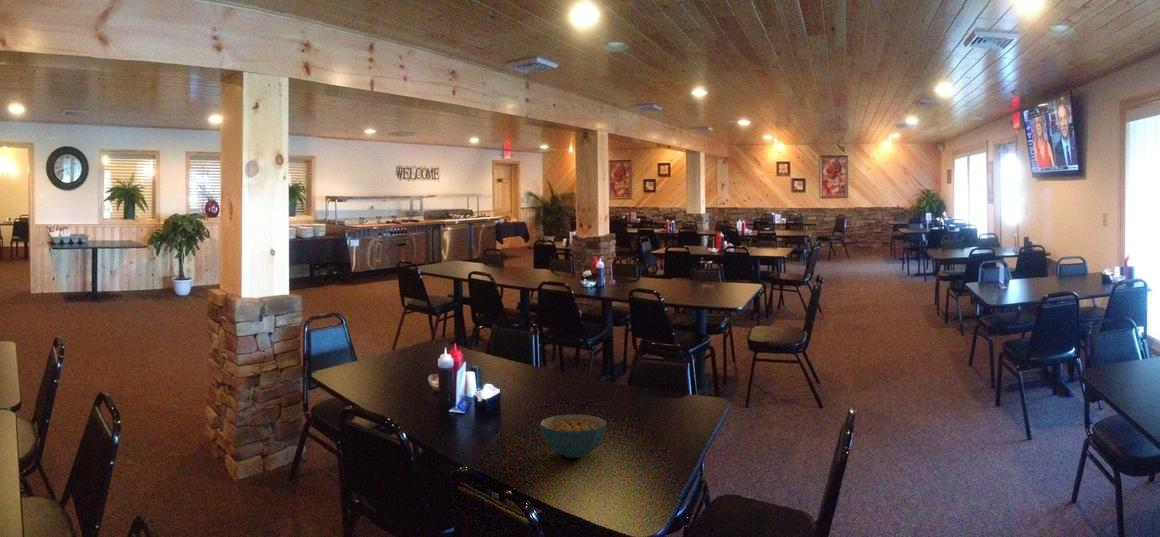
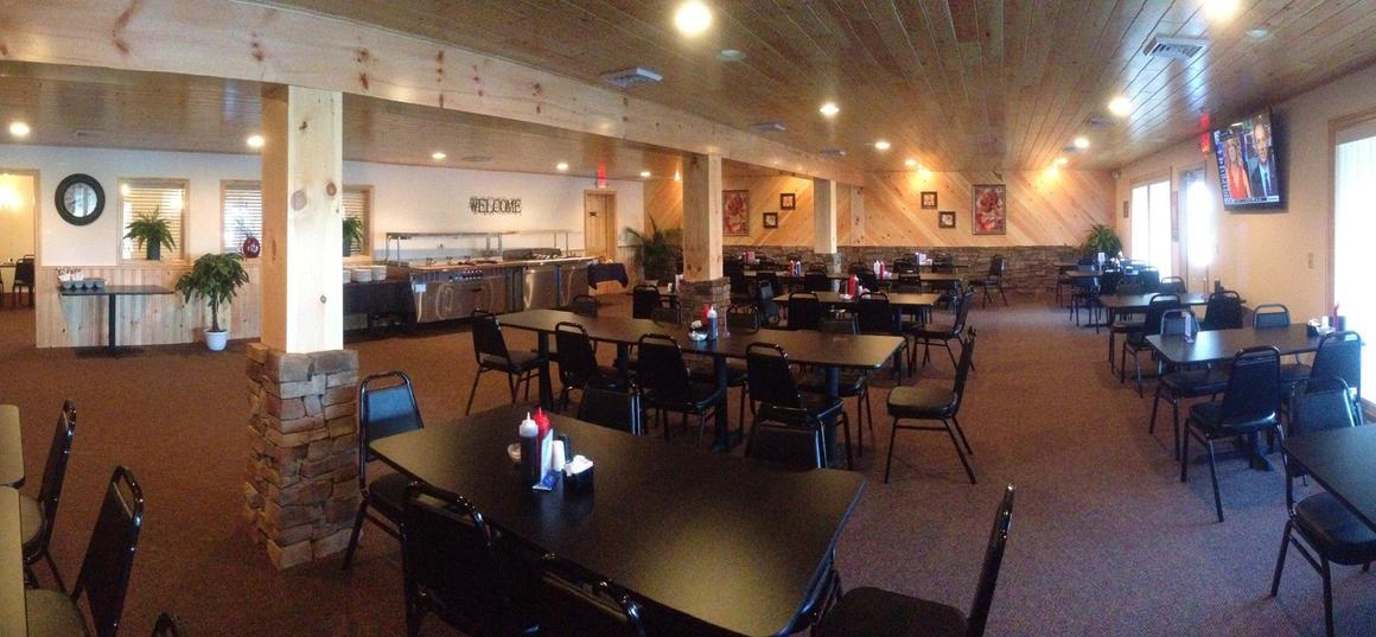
- cereal bowl (573, 438)
